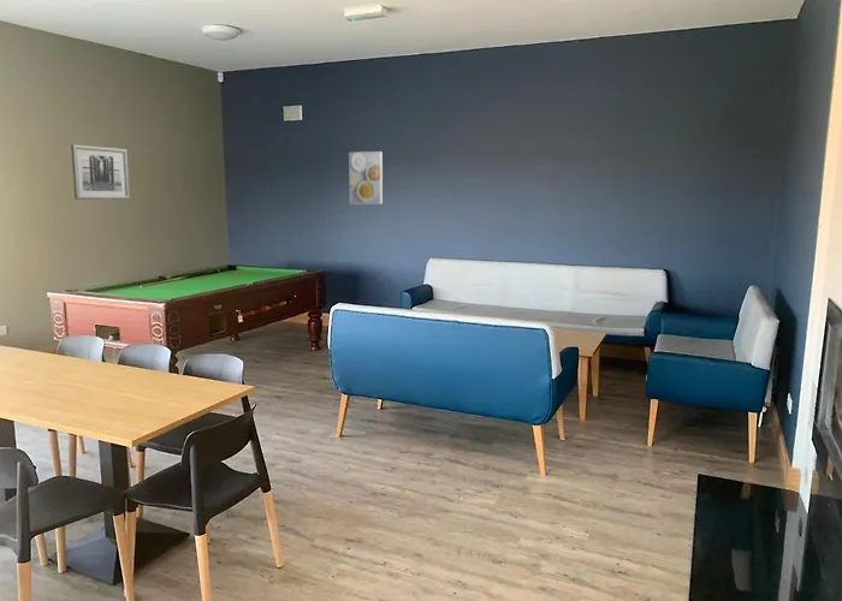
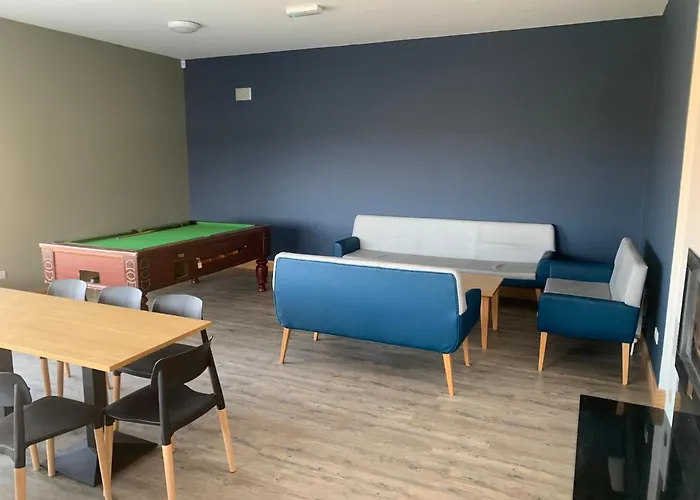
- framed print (366, 178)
- wall art (101, 173)
